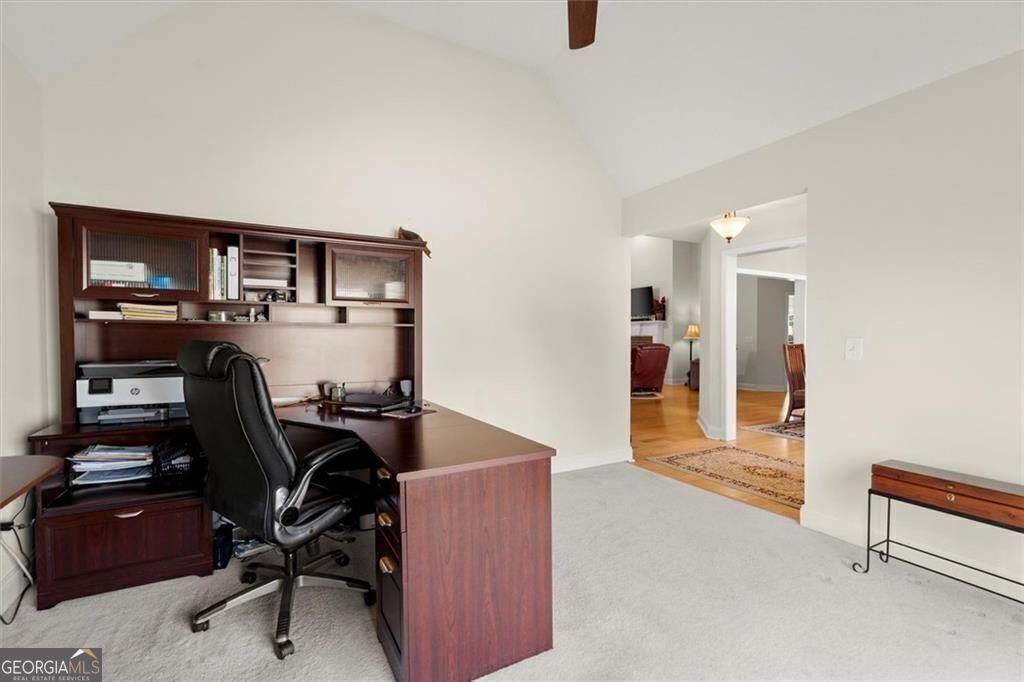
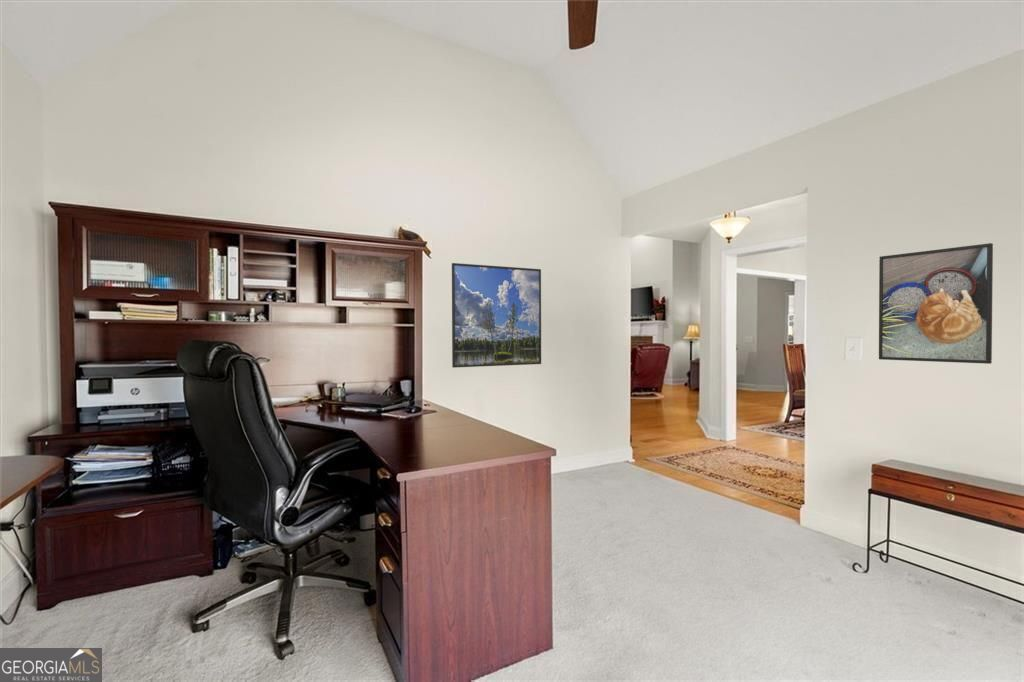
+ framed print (498, 316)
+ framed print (931, 306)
